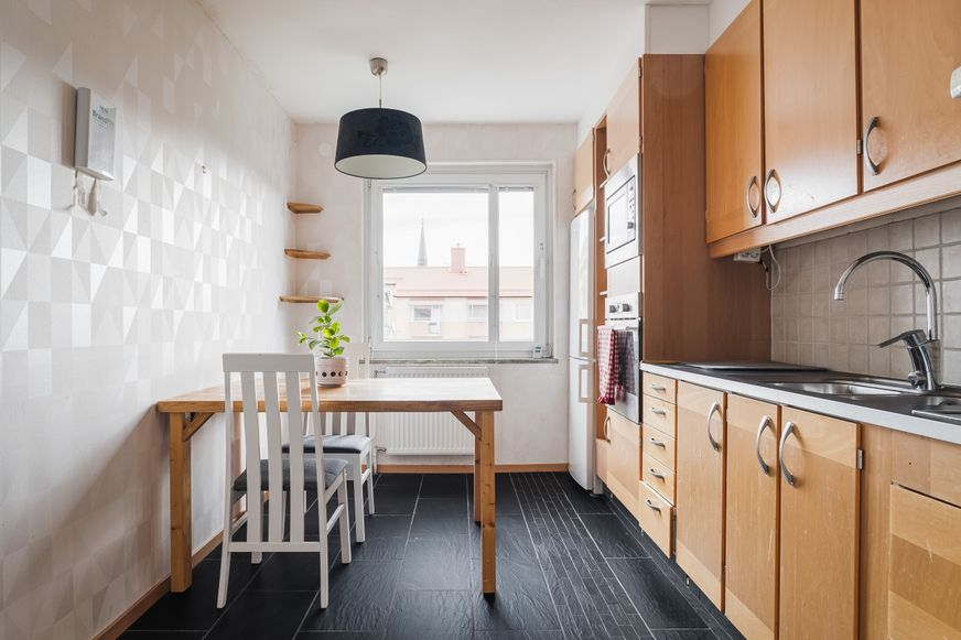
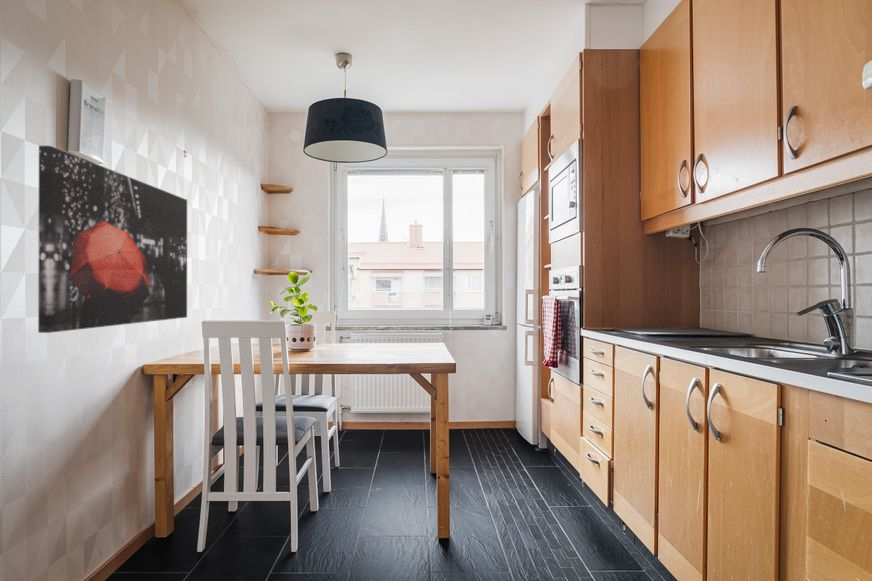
+ wall art (129, 251)
